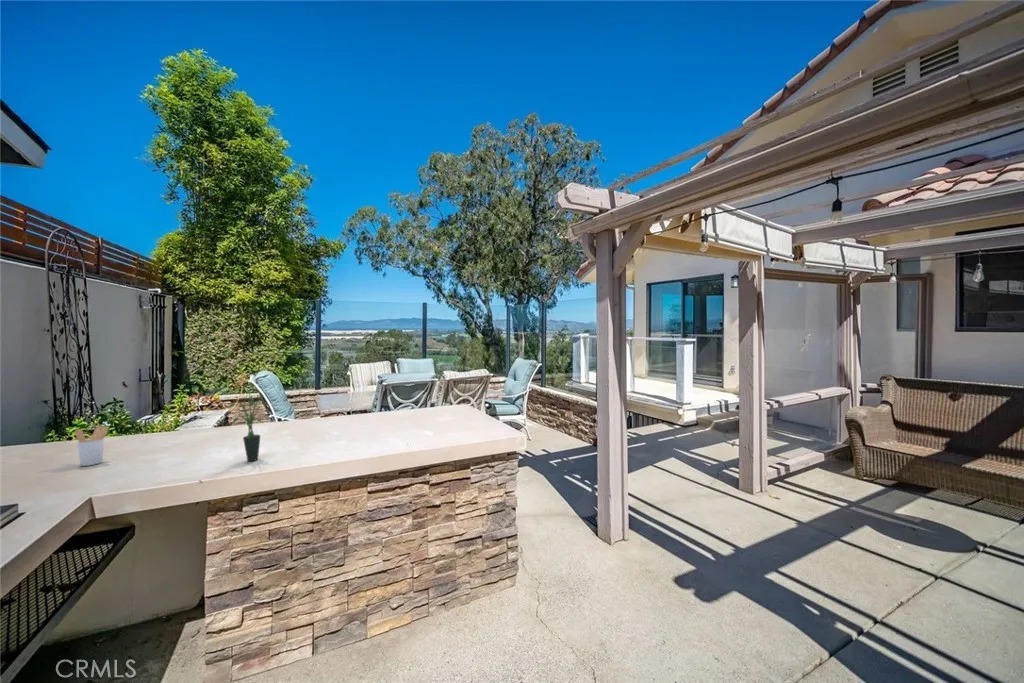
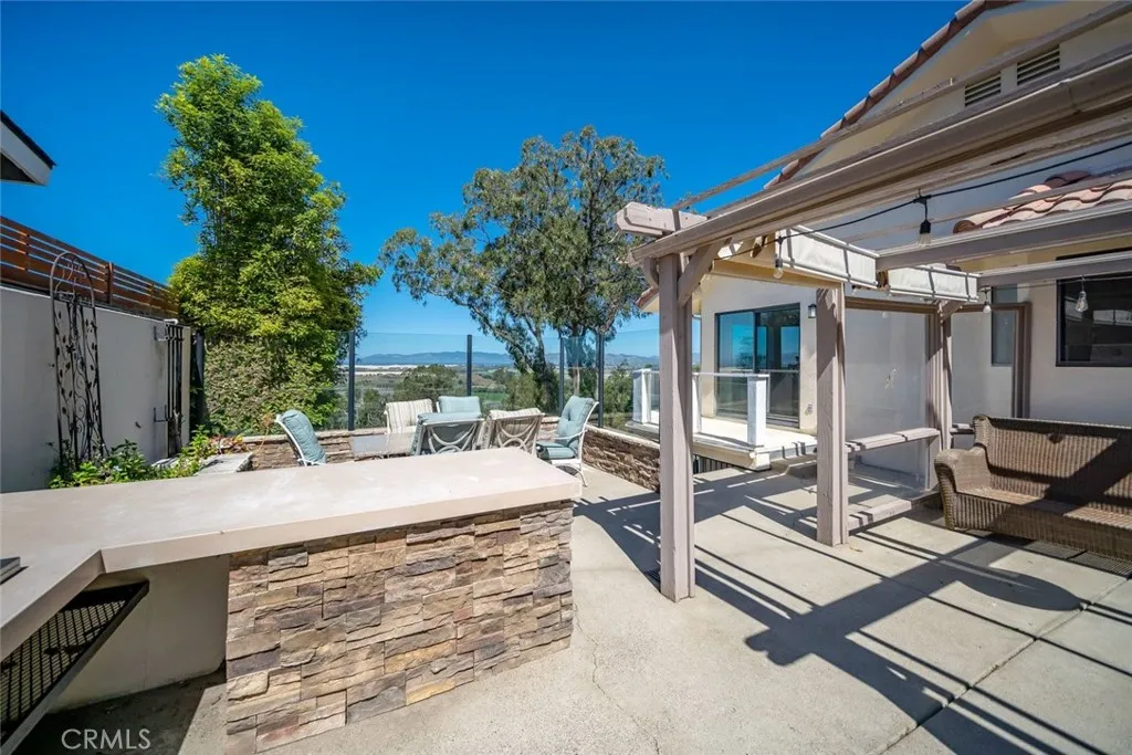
- utensil holder (94, 444)
- potted plant (248, 426)
